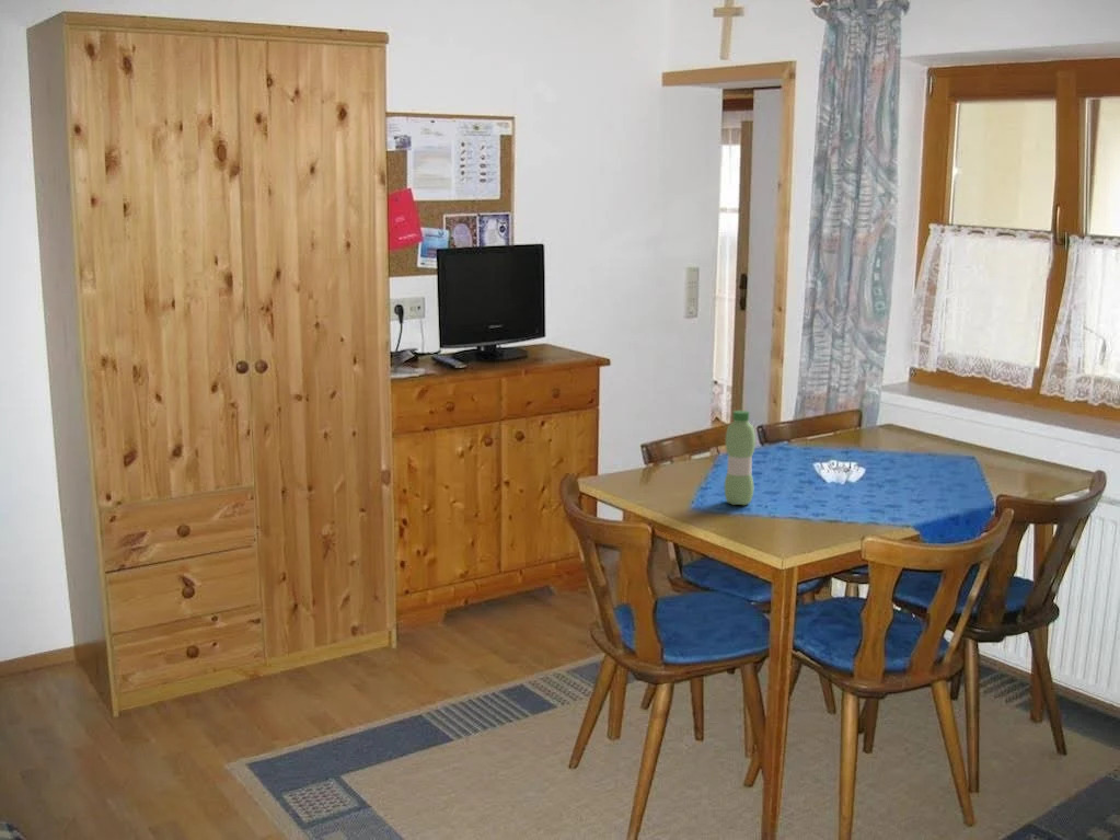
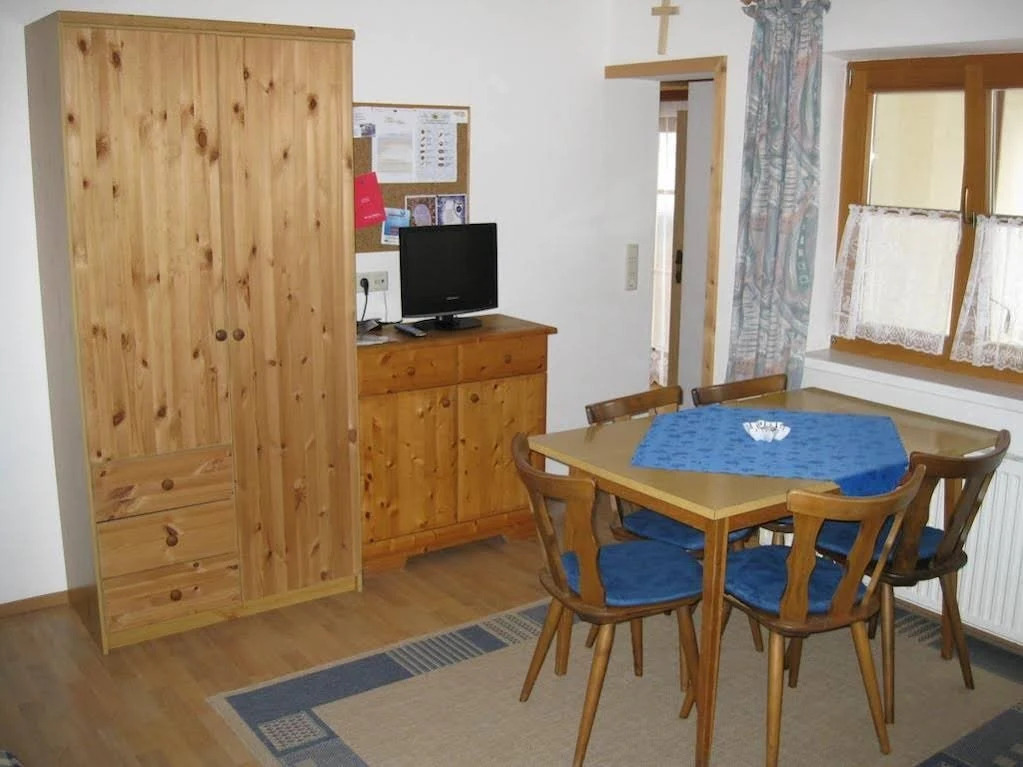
- water bottle (739, 457)
